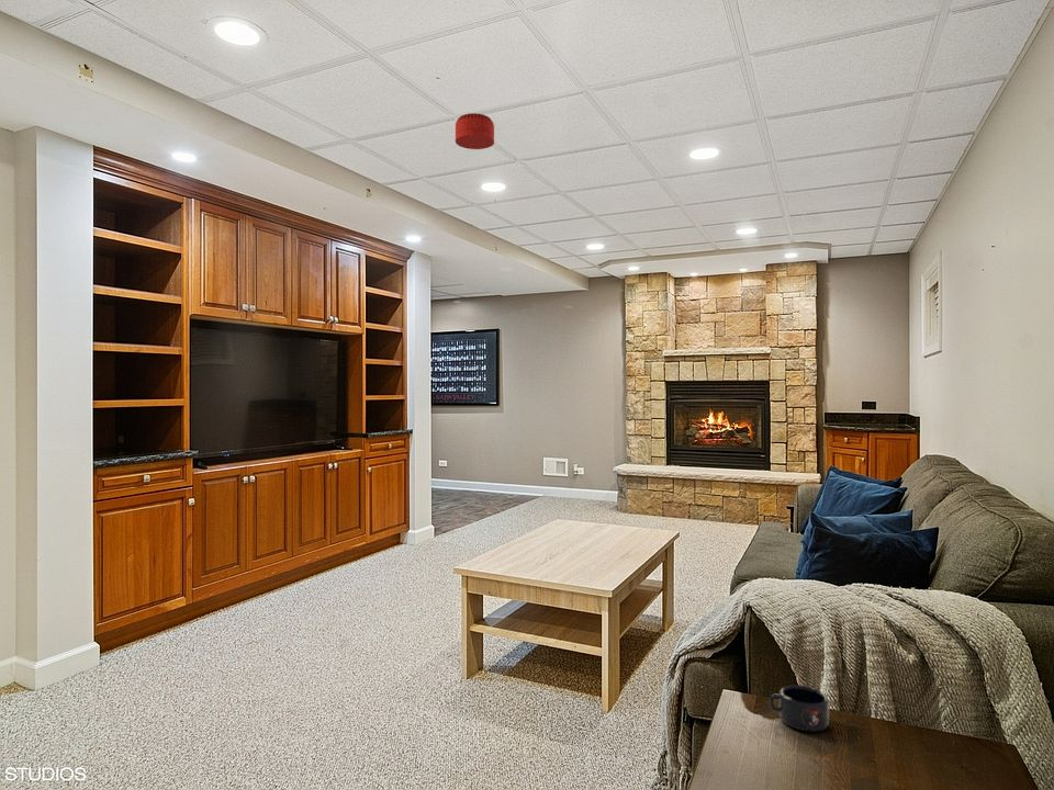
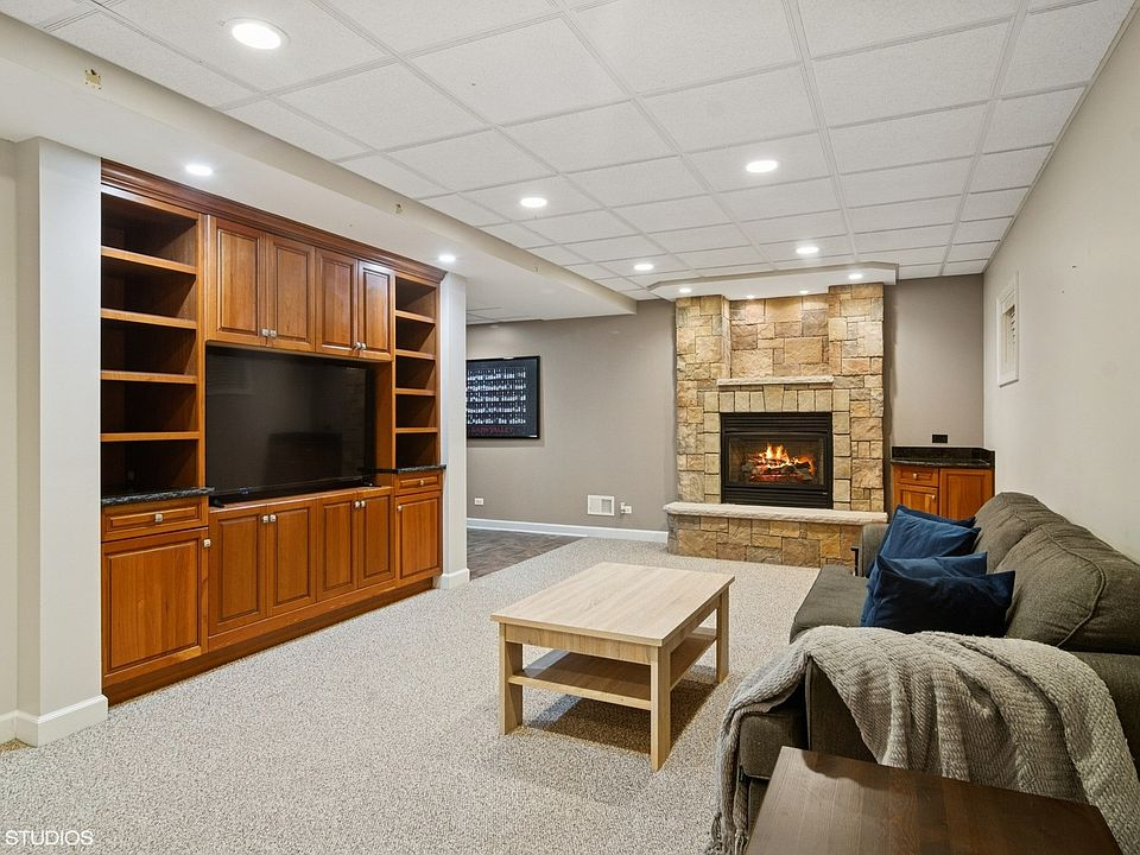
- smoke detector (474, 131)
- mug (798, 707)
